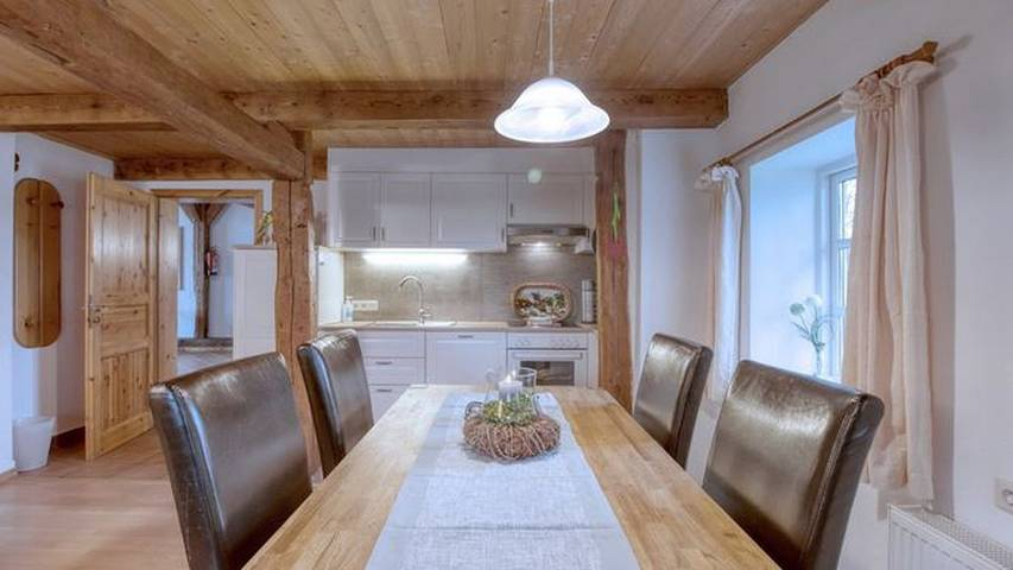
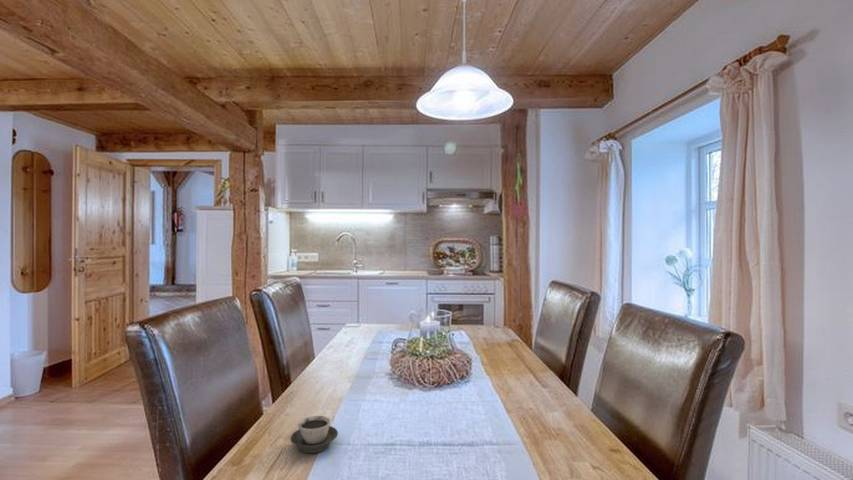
+ cup (314, 433)
